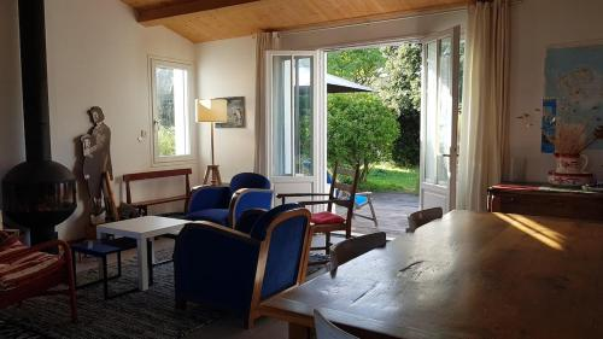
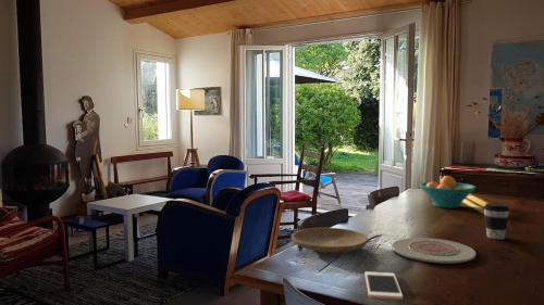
+ cell phone (382, 284)
+ coffee cup (495, 220)
+ plate (329, 242)
+ fruit bowl (446, 190)
+ plate (432, 249)
